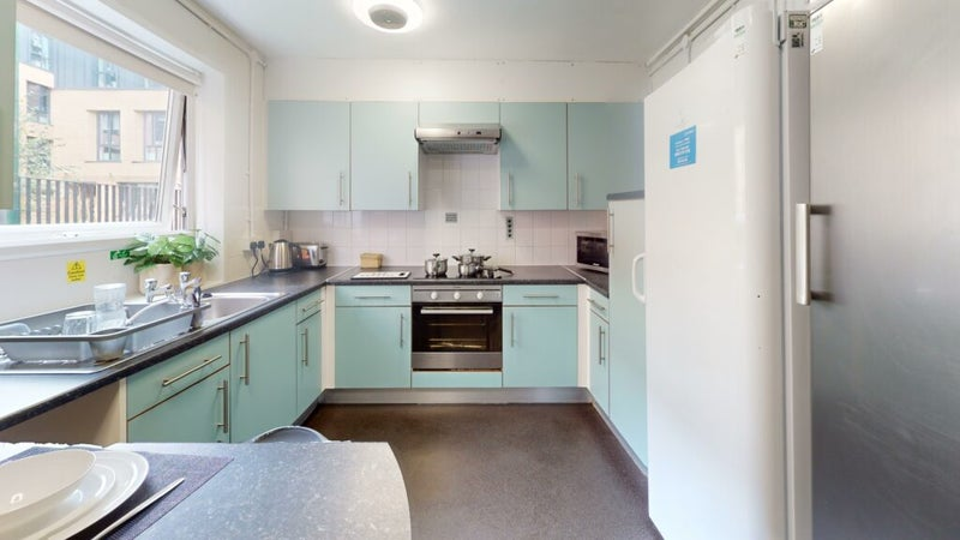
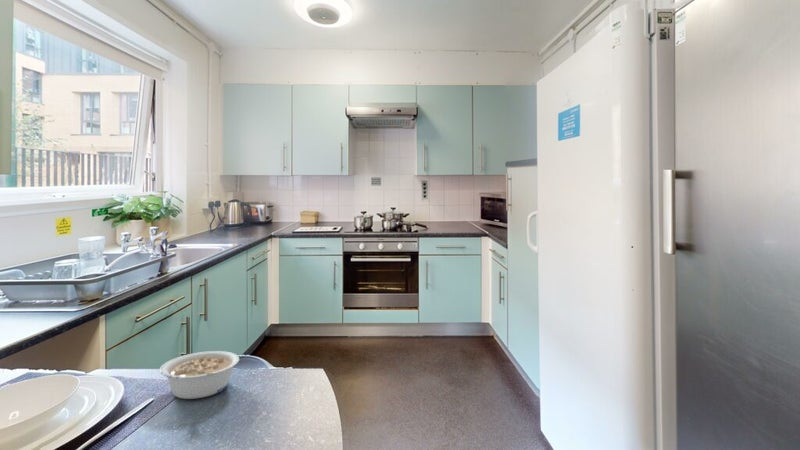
+ legume (203, 373)
